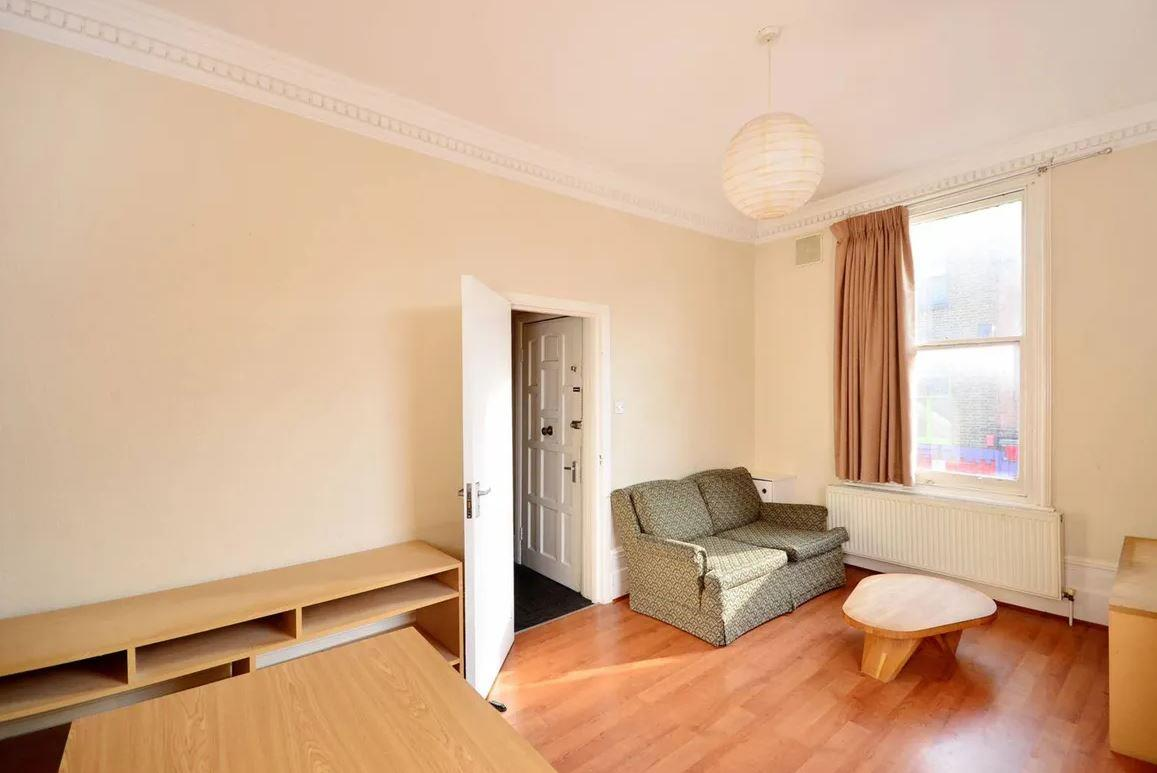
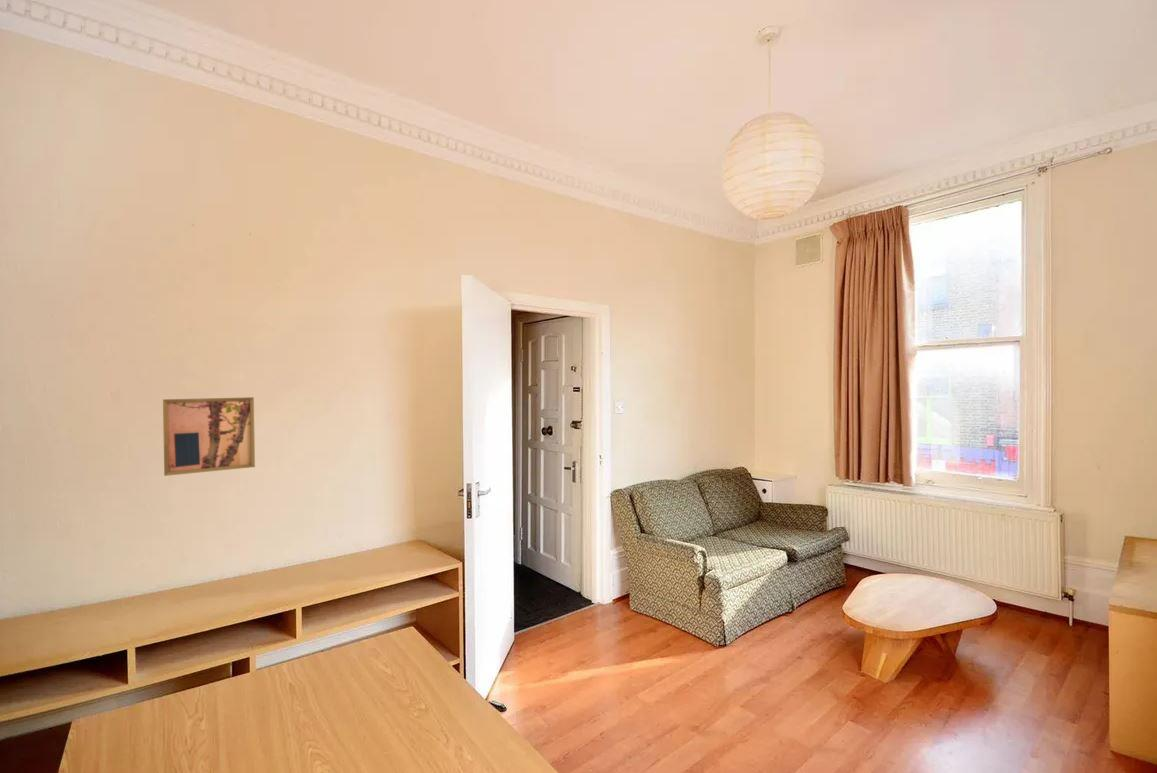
+ wall art (210, 434)
